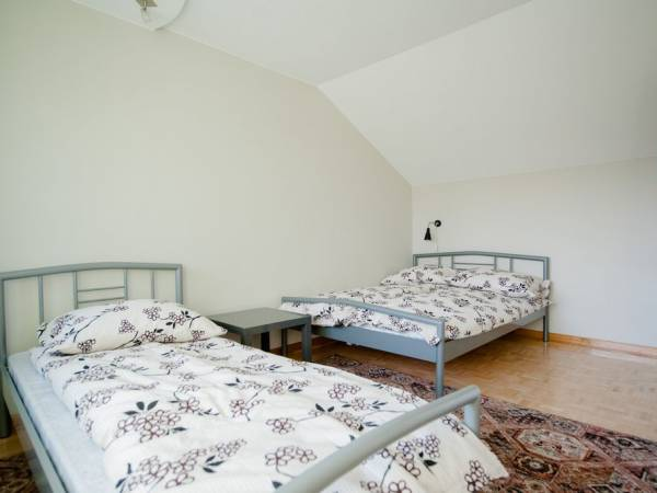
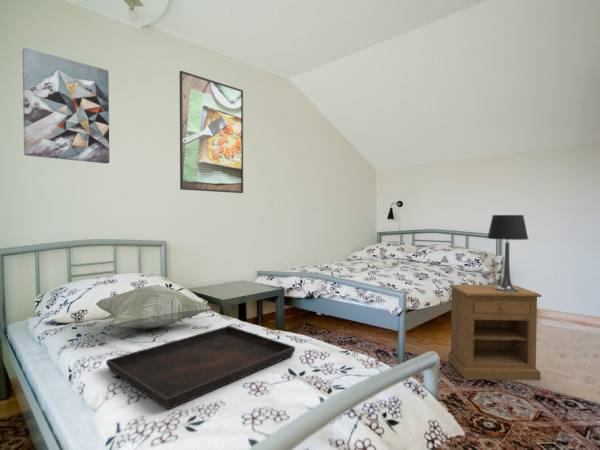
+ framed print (213, 136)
+ table lamp (507, 252)
+ serving tray (205, 357)
+ wall art (68, 110)
+ nightstand (492, 329)
+ decorative pillow (152, 306)
